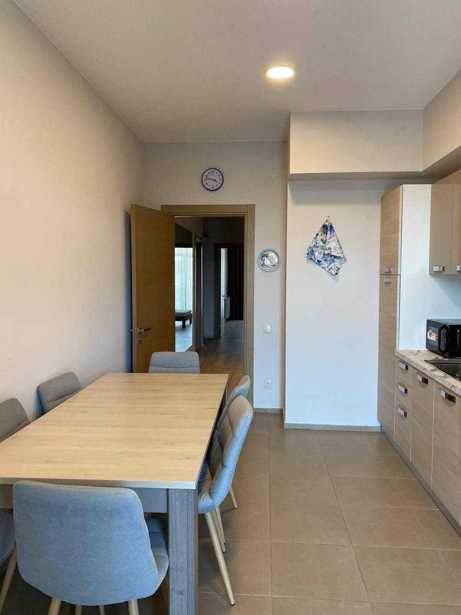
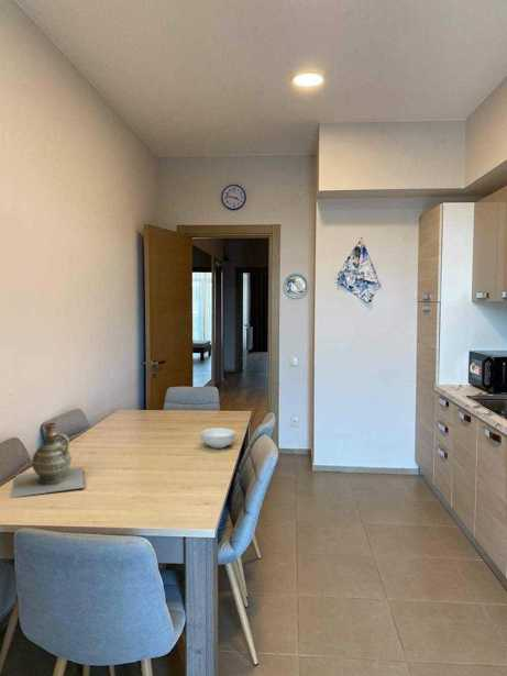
+ ceramic jug (47, 453)
+ cereal bowl (218, 439)
